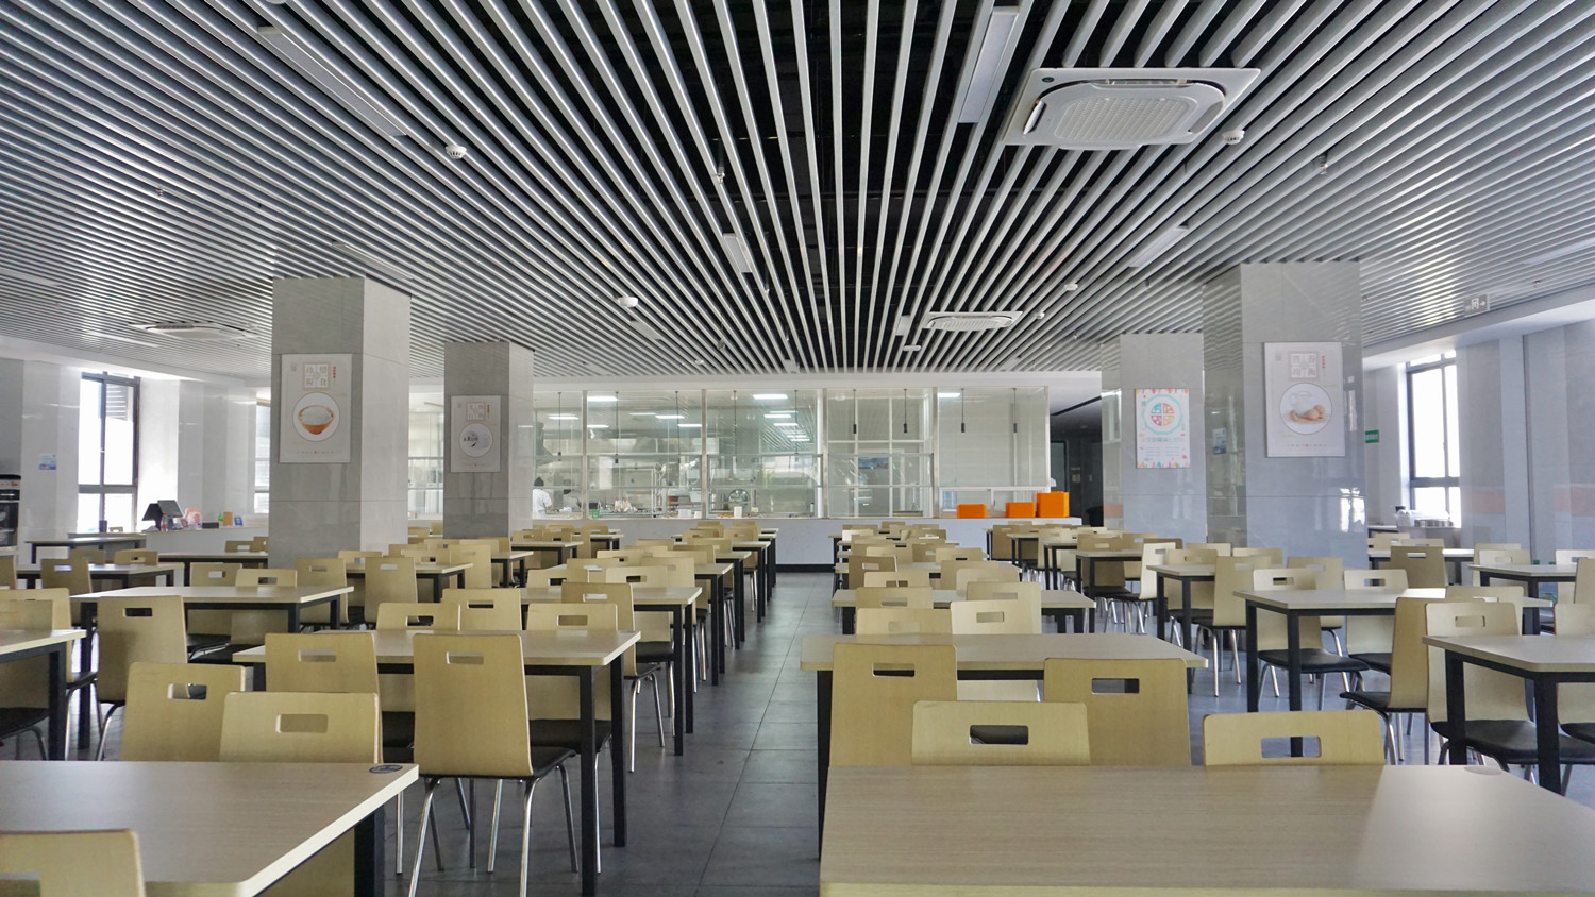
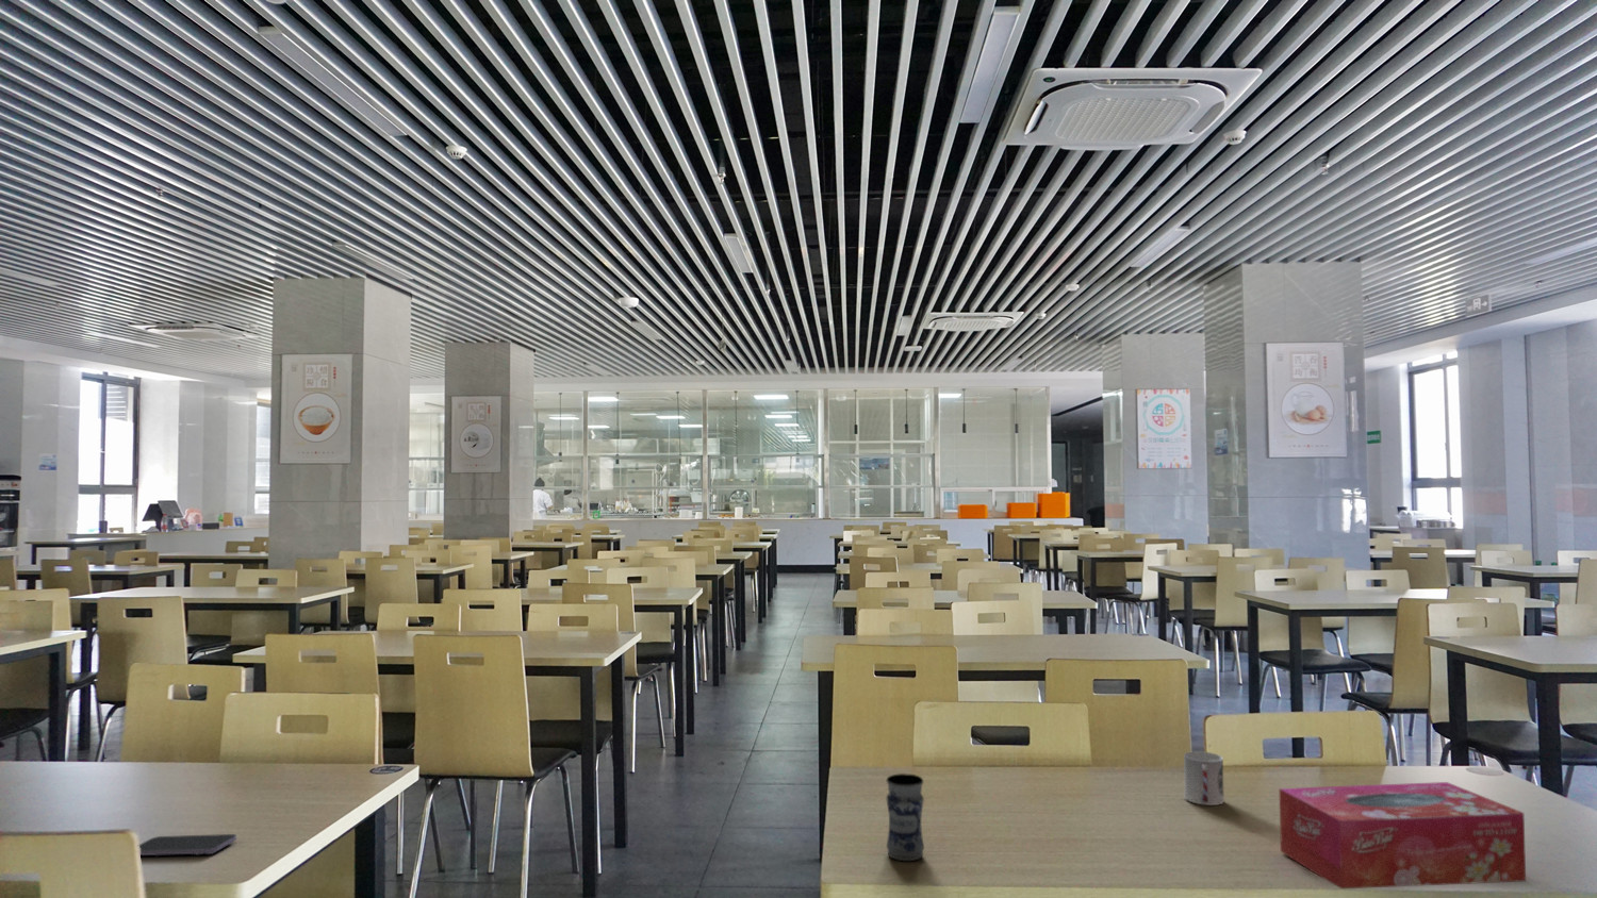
+ cup (1204, 780)
+ tissue box (1397, 832)
+ smartphone (183, 844)
+ jar (905, 816)
